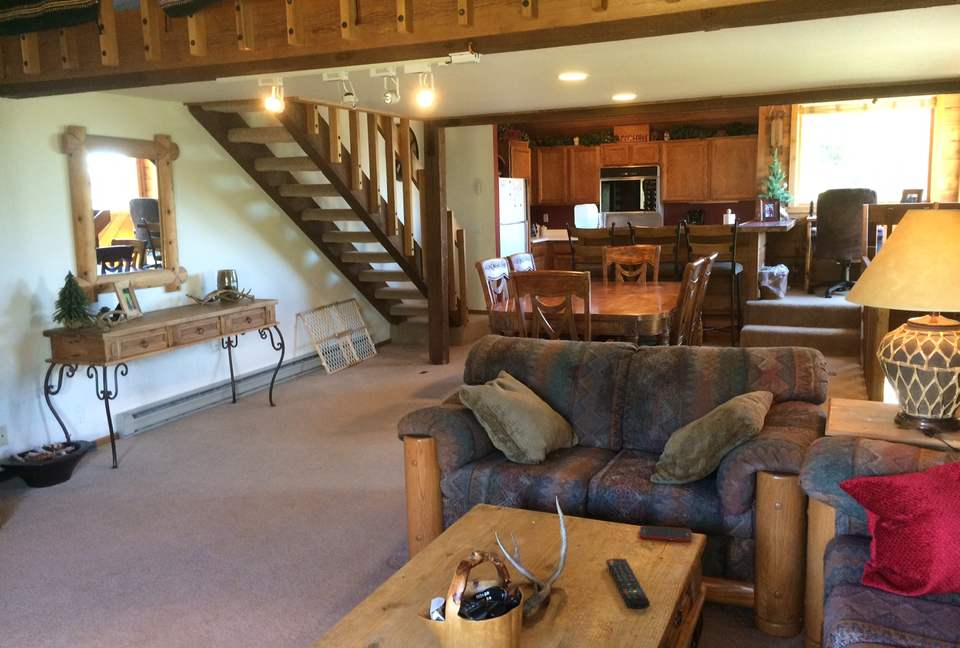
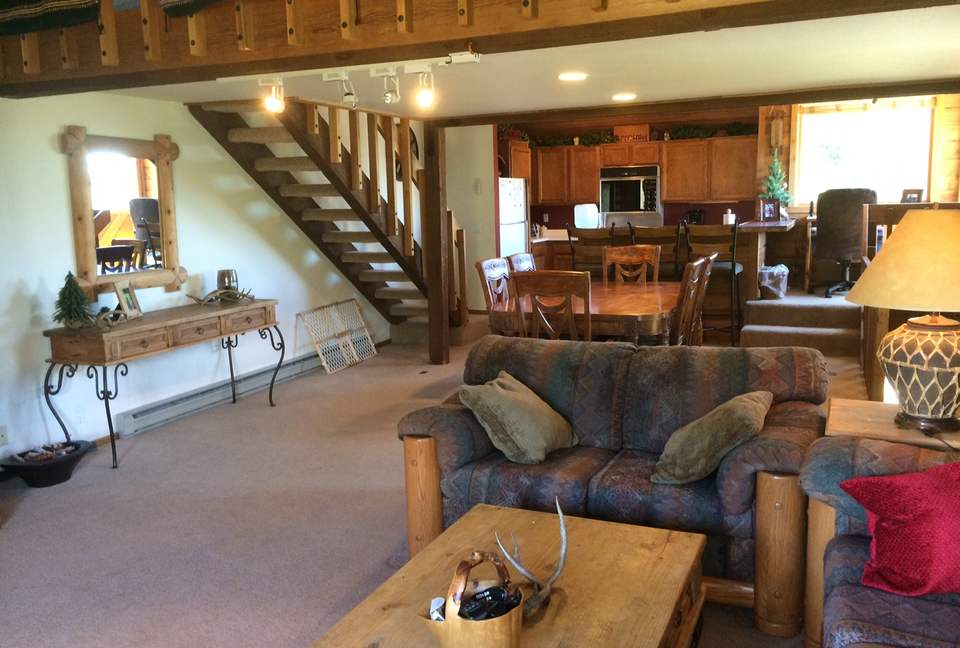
- remote control (626, 582)
- cell phone (665, 533)
